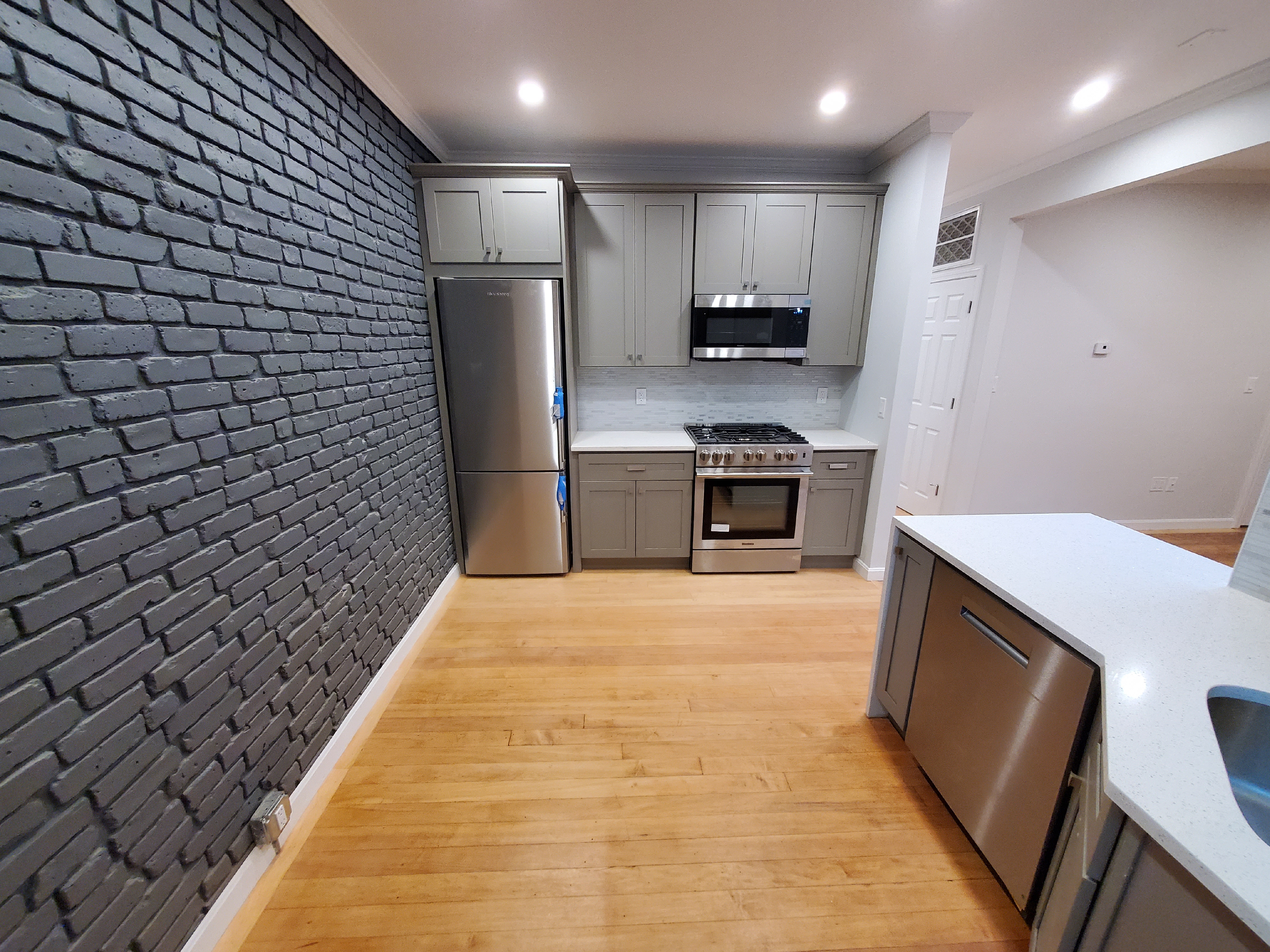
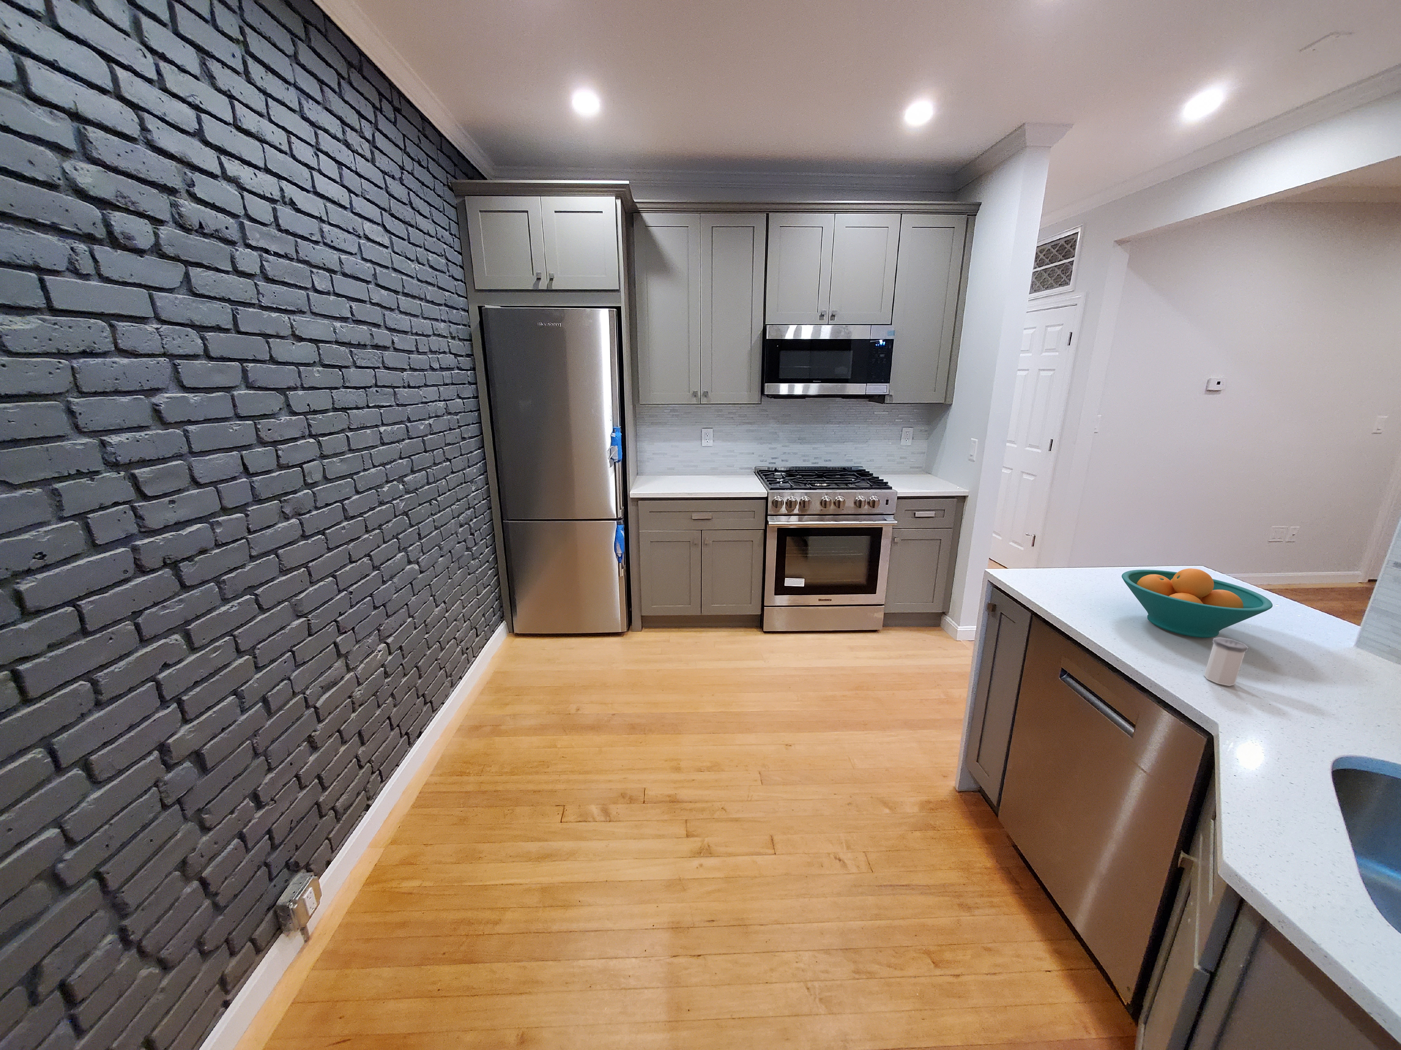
+ fruit bowl (1188, 599)
+ salt shaker (1224, 662)
